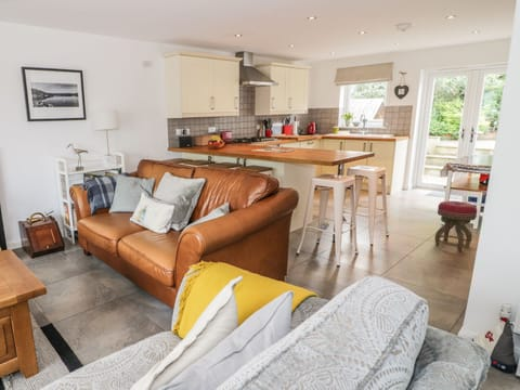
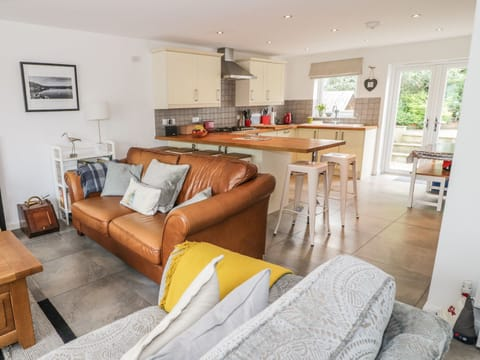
- stool (455, 224)
